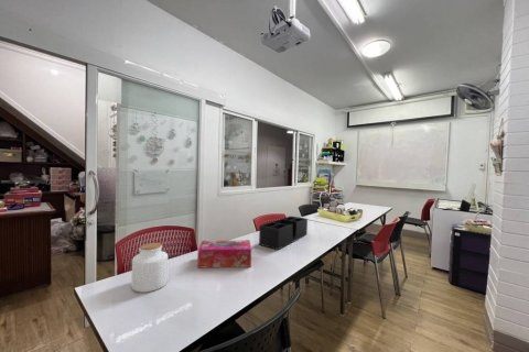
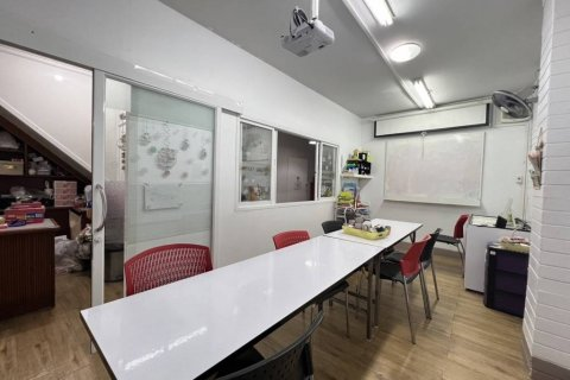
- jar (151, 264)
- tissue box (225, 253)
- desk organizer (284, 230)
